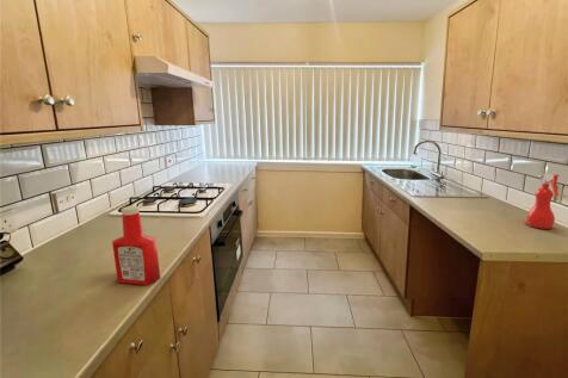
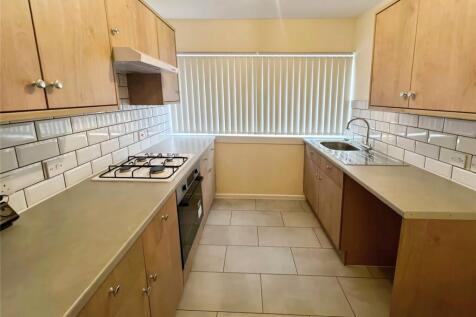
- soap bottle (134, 244)
- spray bottle (545, 200)
